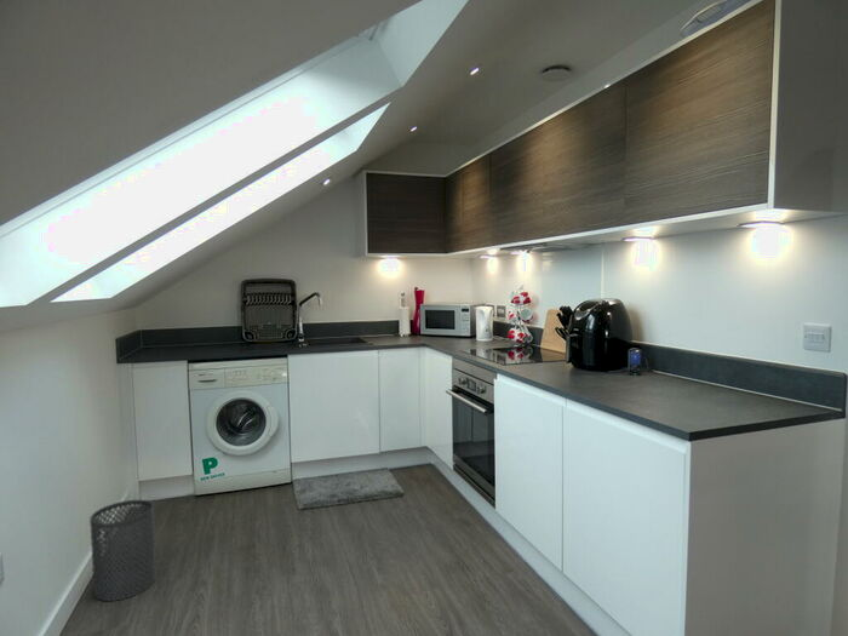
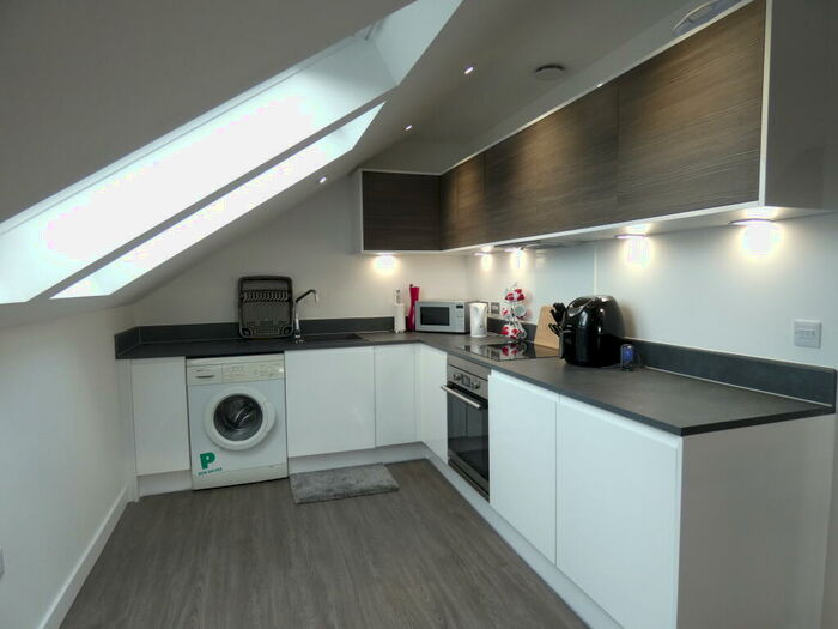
- trash can (124, 548)
